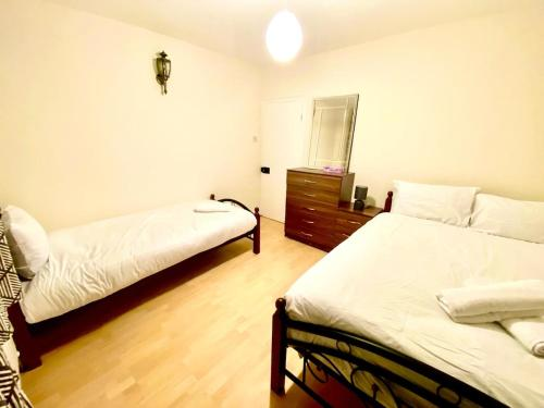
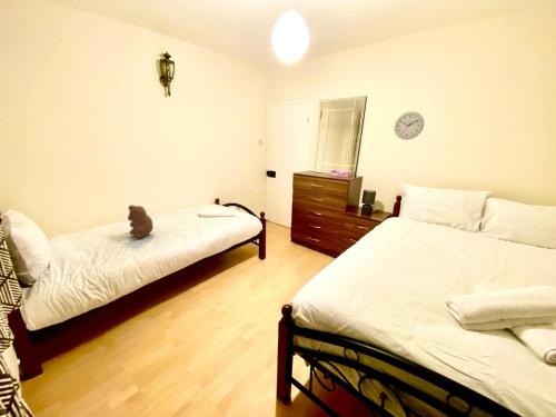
+ teddy bear (140, 220)
+ wall clock (408, 126)
